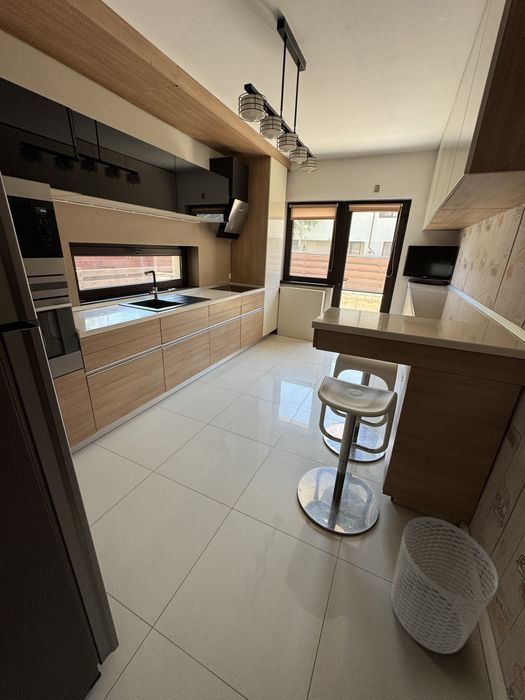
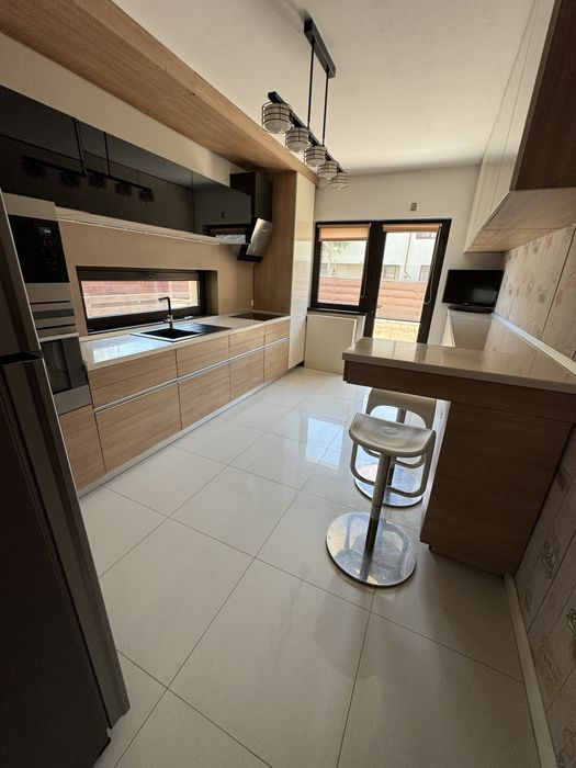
- waste bin (436, 583)
